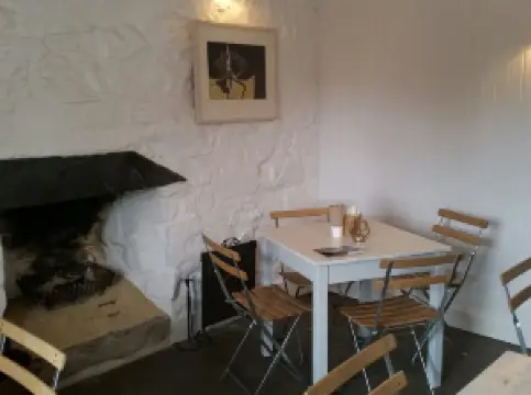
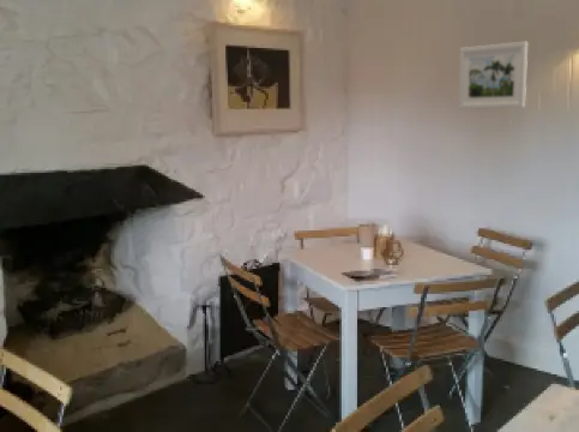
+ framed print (491, 77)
